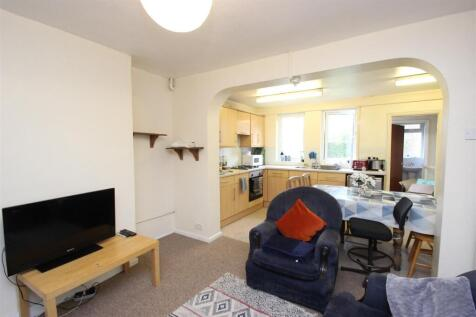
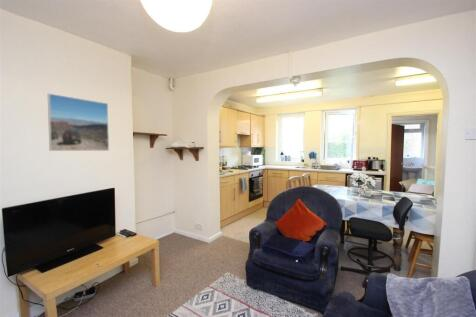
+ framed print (81, 125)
